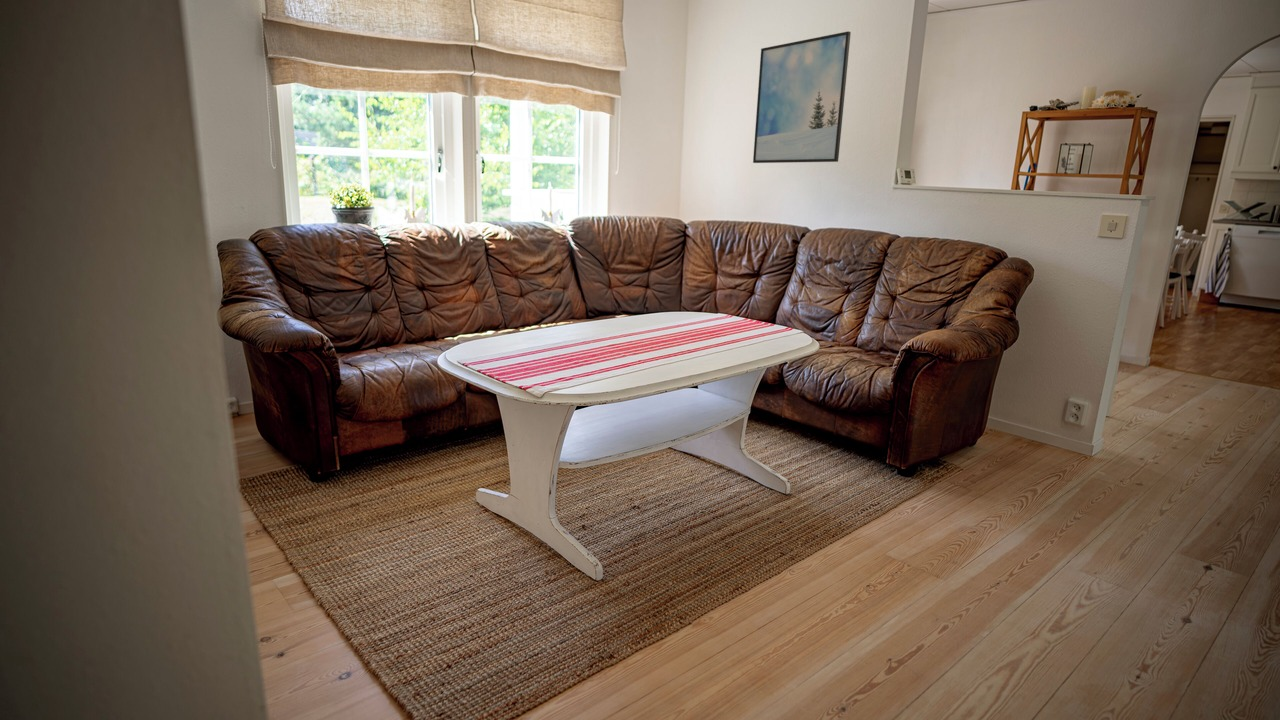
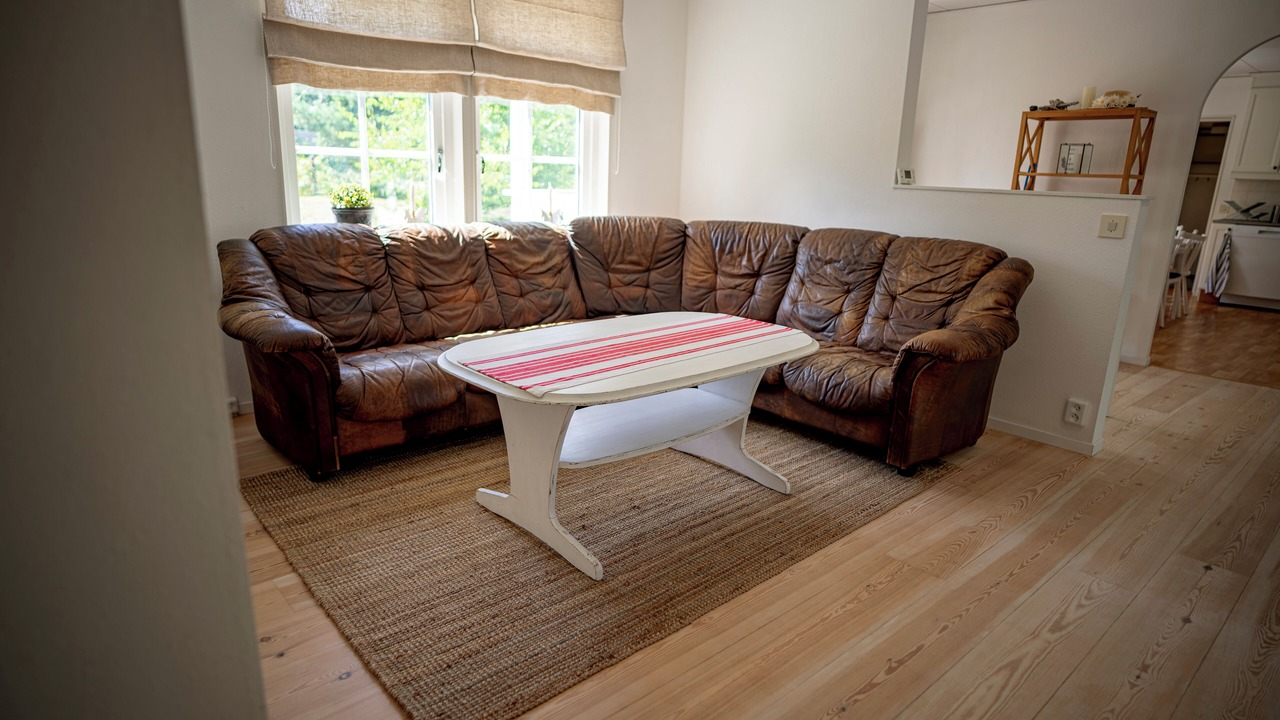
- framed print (797, 102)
